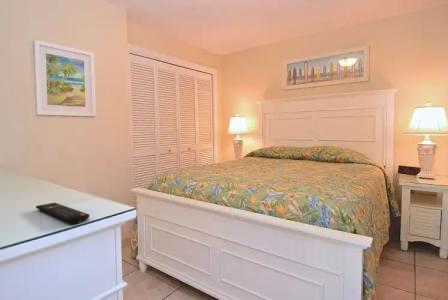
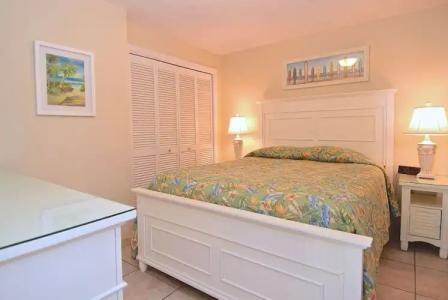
- remote control (61, 212)
